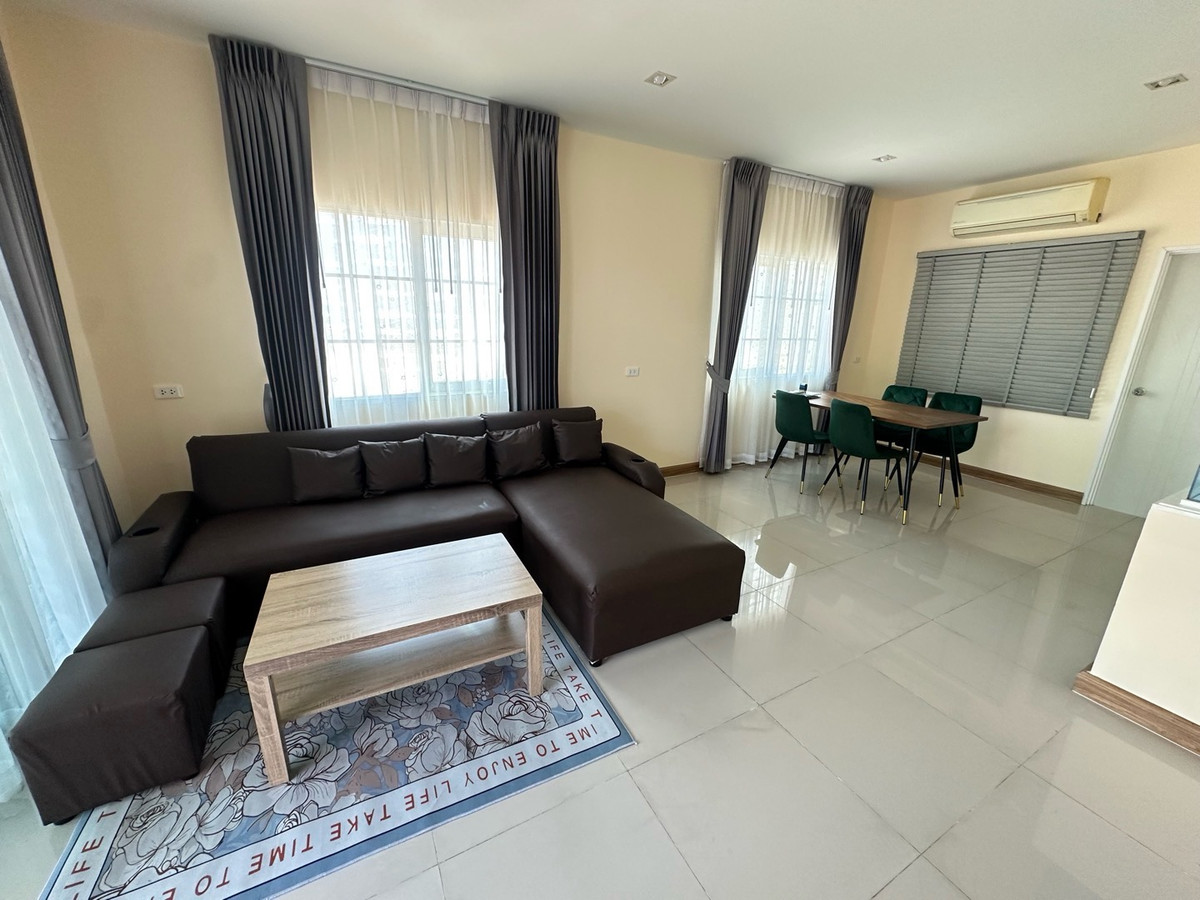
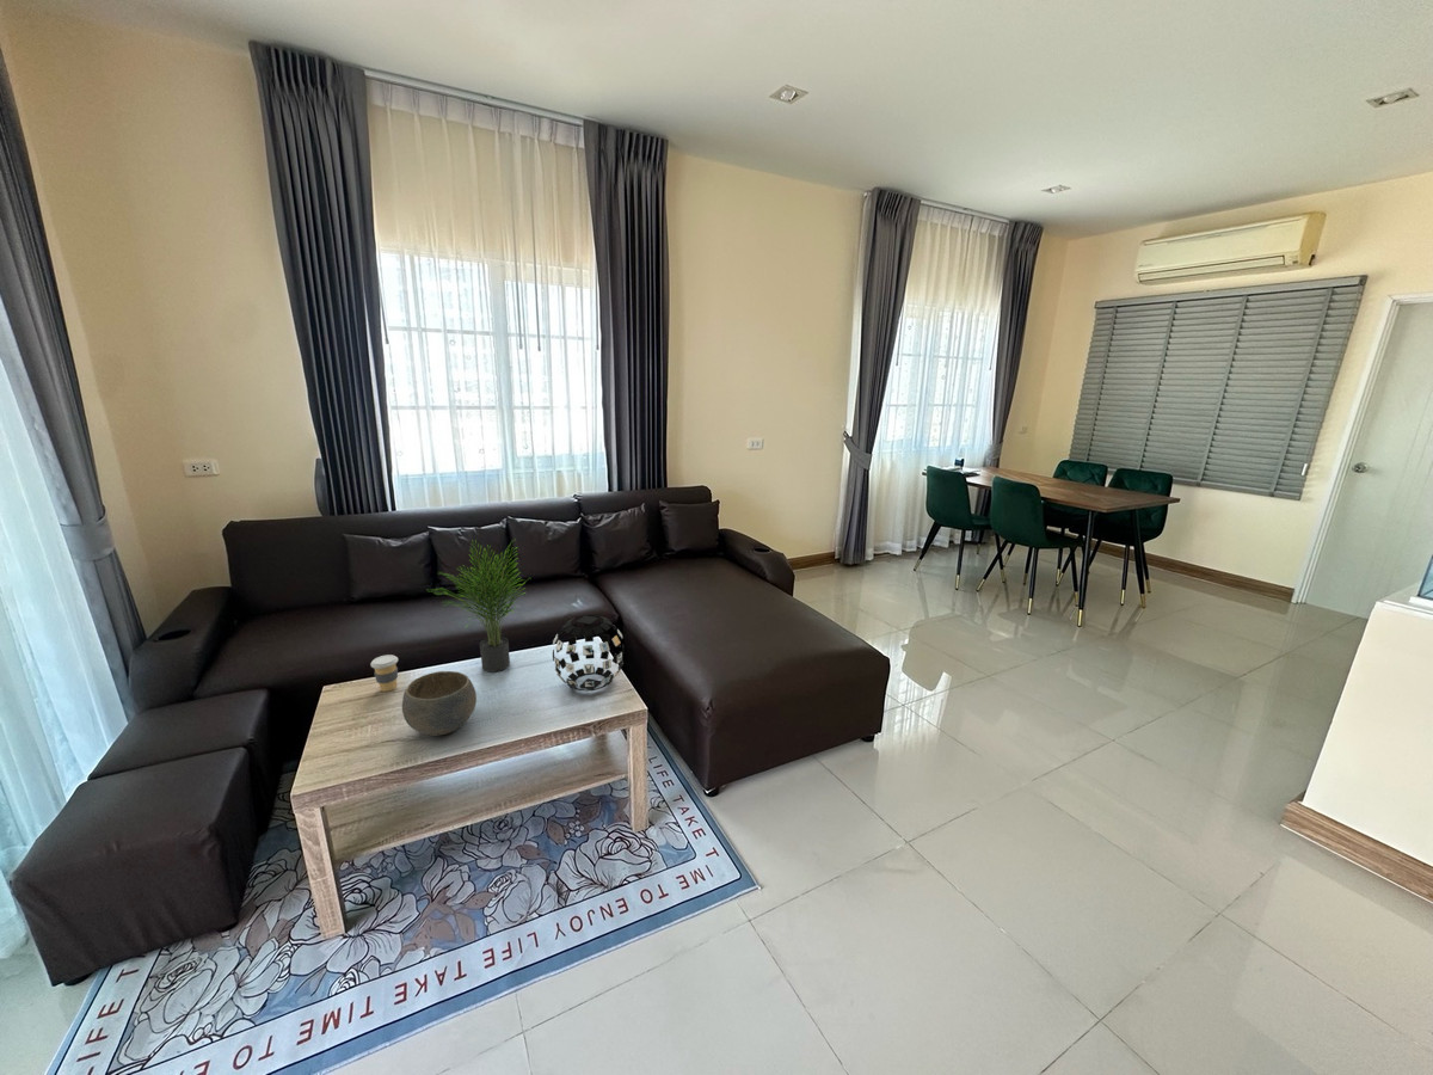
+ coffee cup (386, 674)
+ bowl (441, 705)
+ potted plant (482, 606)
+ decorative ball (589, 652)
